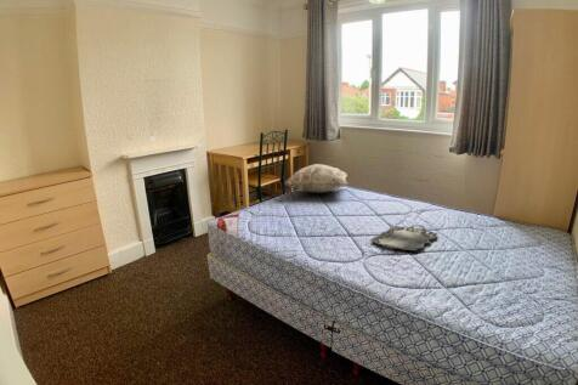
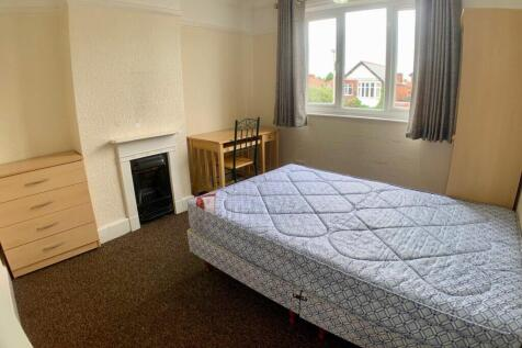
- serving tray (404, 237)
- decorative pillow (318, 179)
